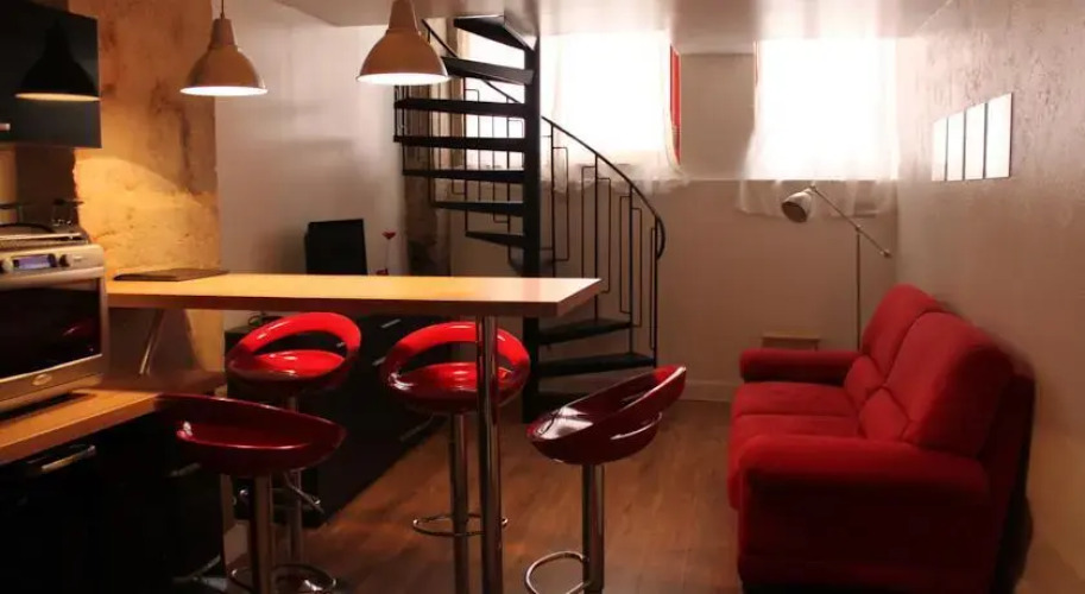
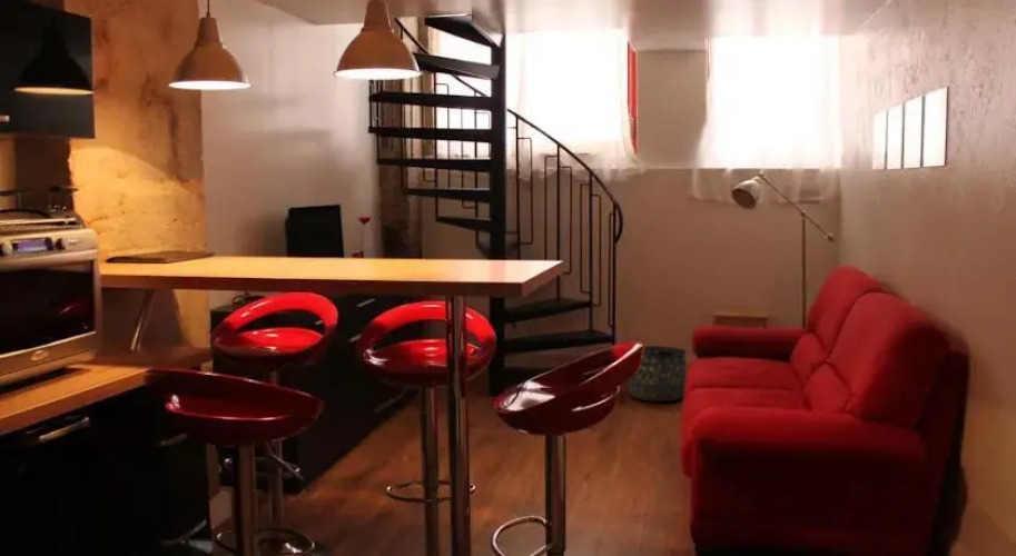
+ basket (657, 374)
